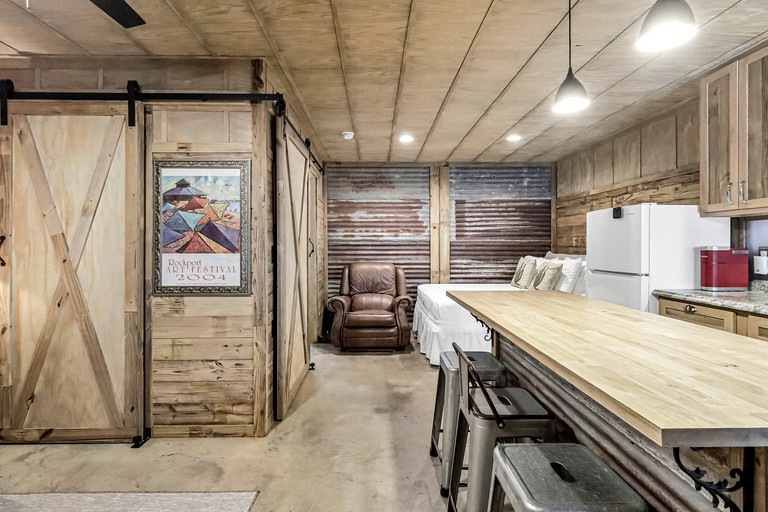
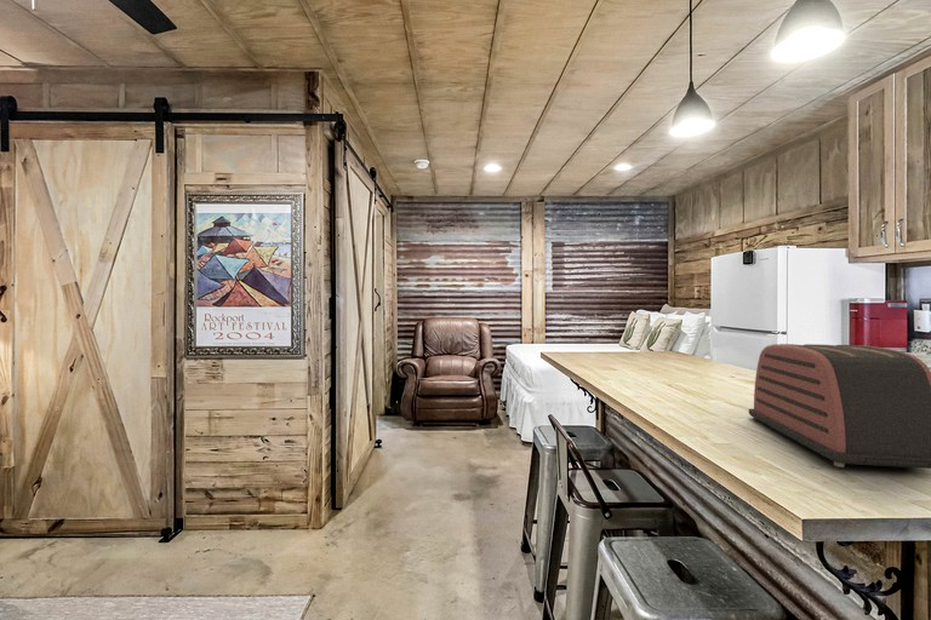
+ toaster (828, 392)
